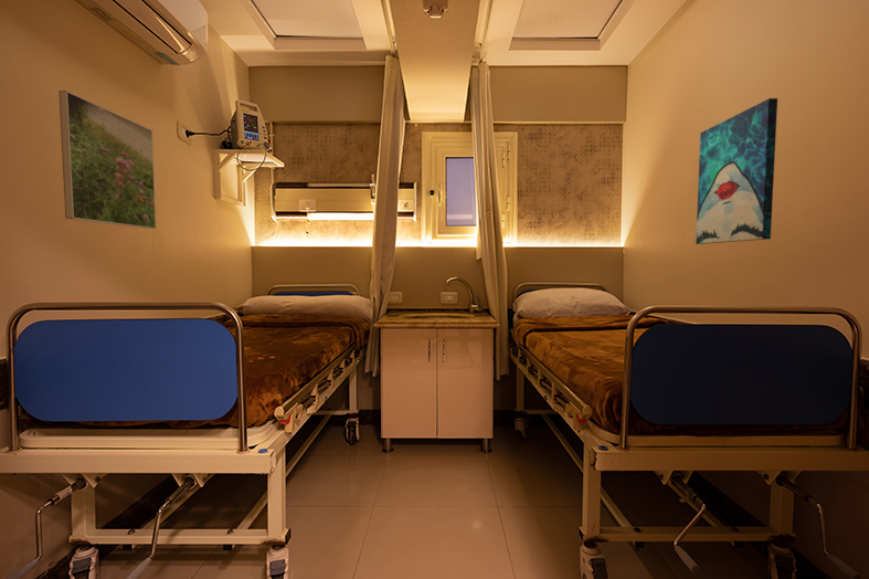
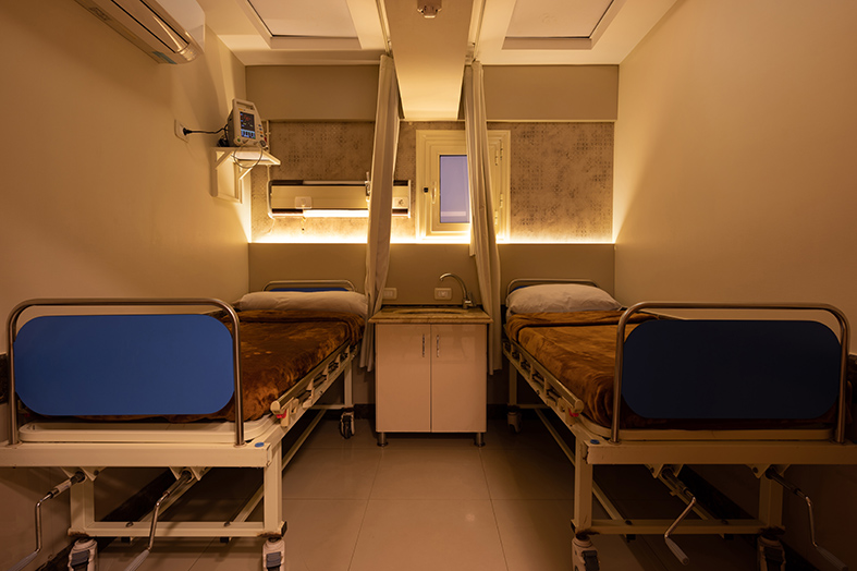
- wall art (731, 180)
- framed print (114, 169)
